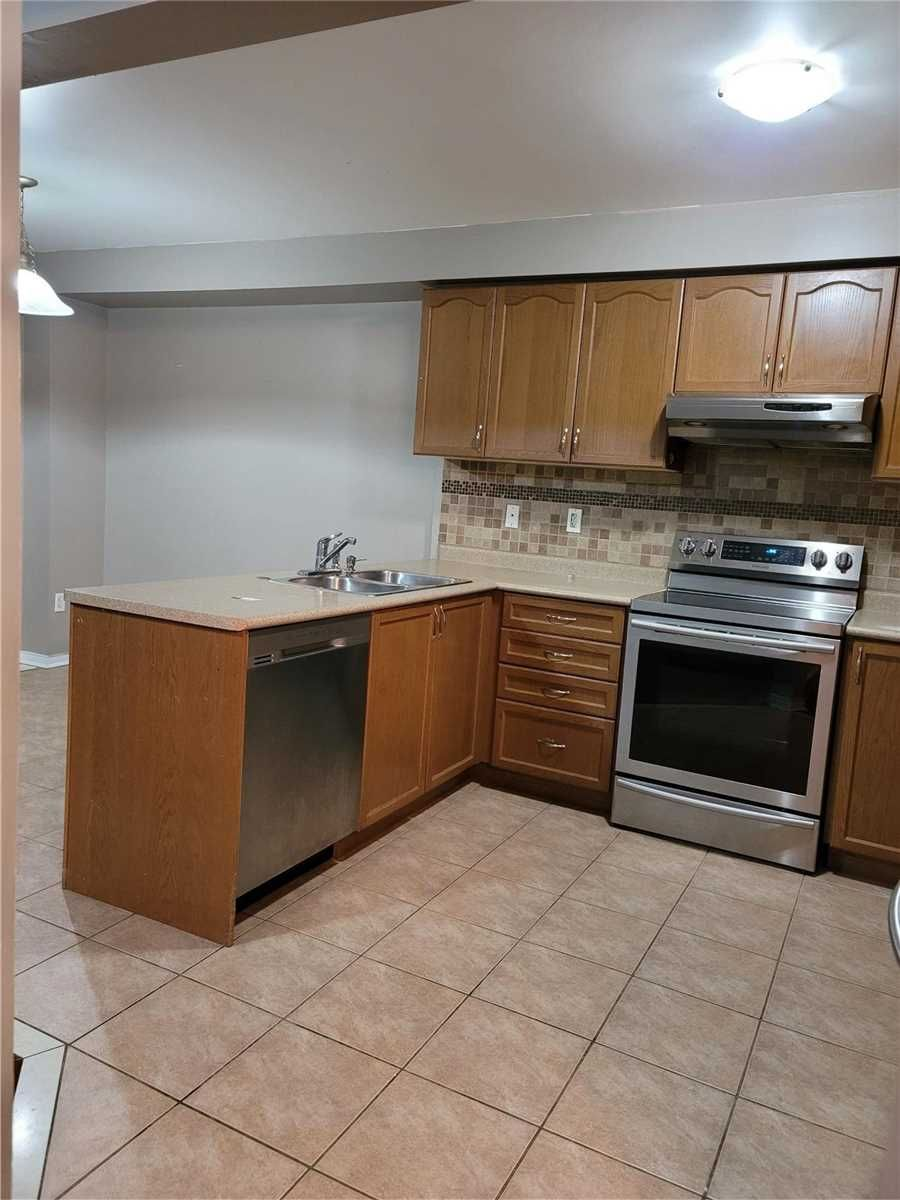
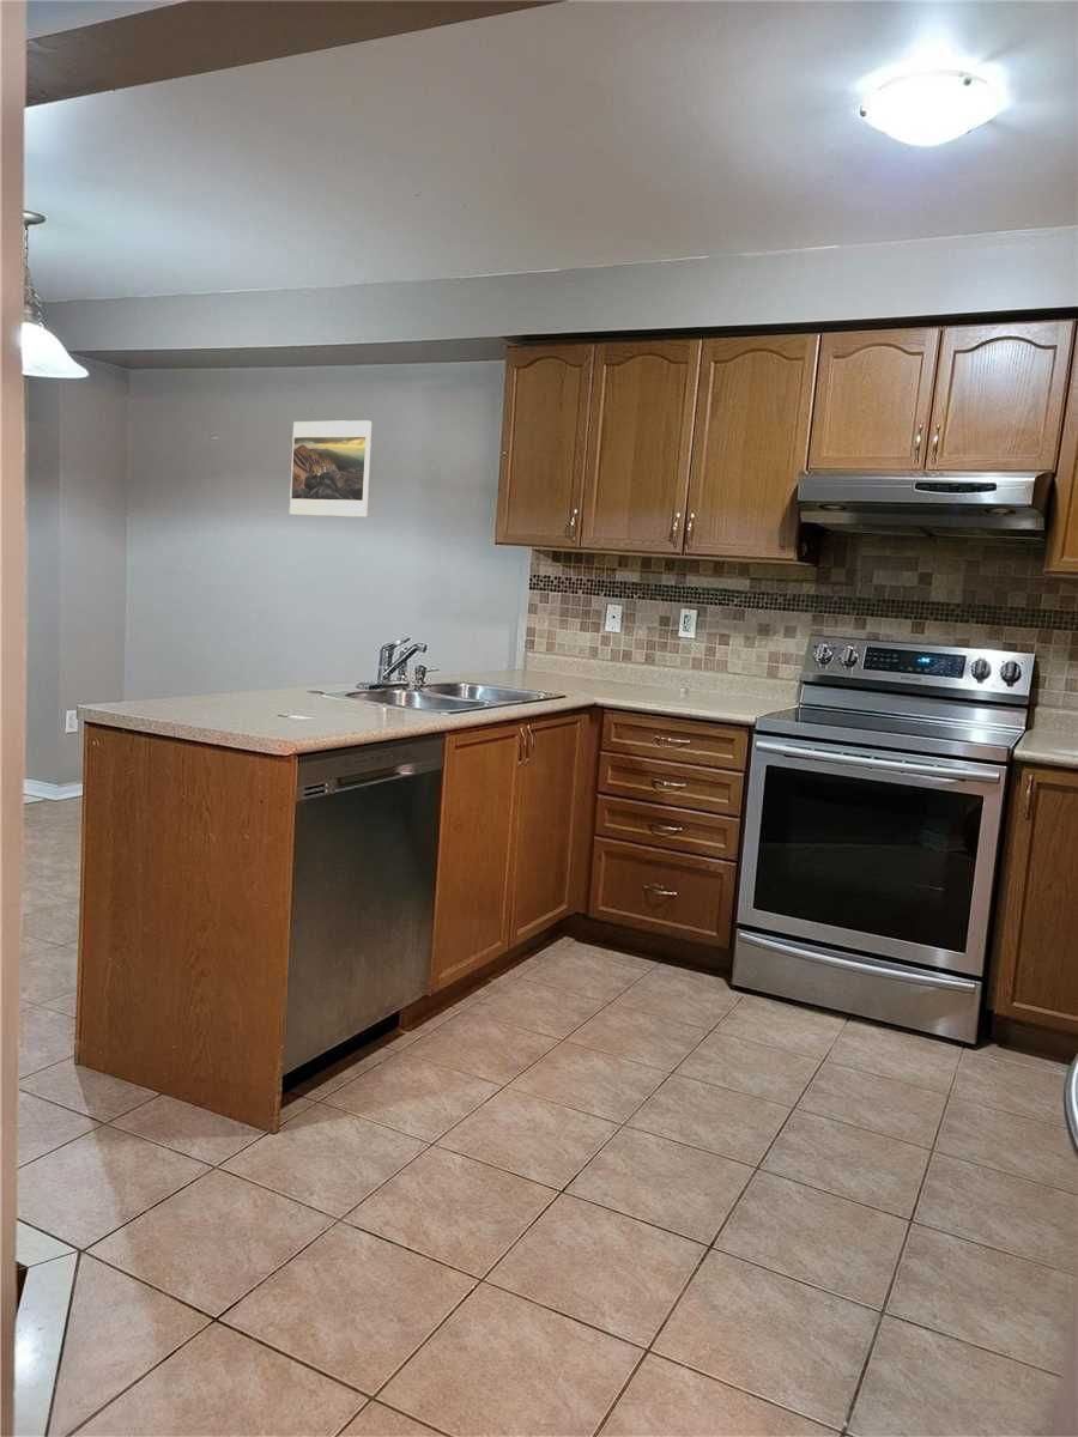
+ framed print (329, 468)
